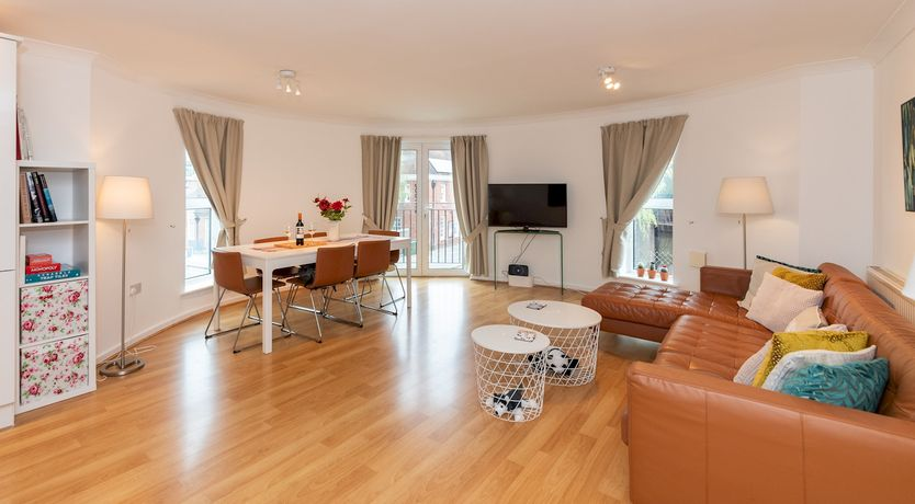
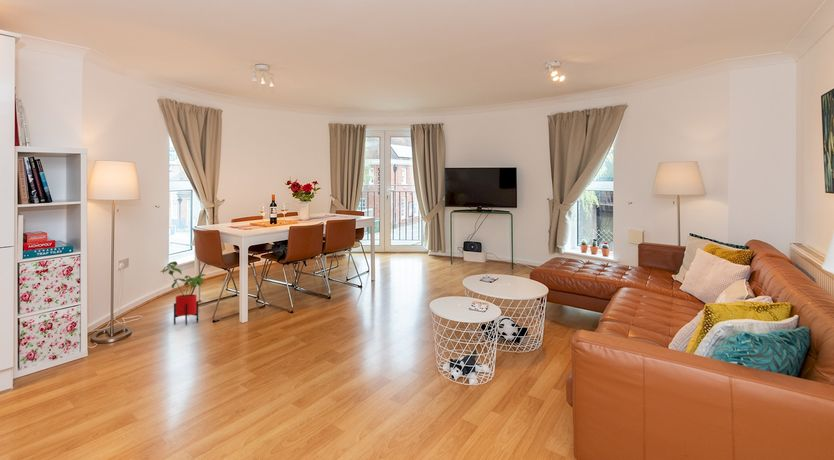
+ house plant (182, 292)
